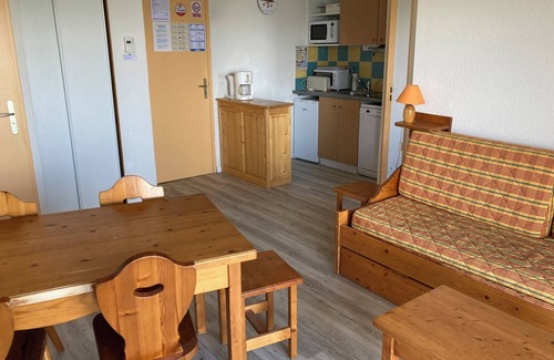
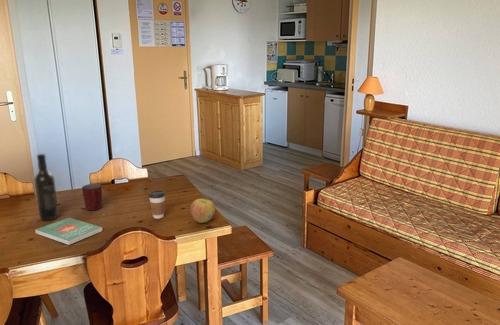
+ wine bottle (45, 186)
+ mug (93, 198)
+ book (69, 230)
+ apple (203, 210)
+ coffee cup (157, 204)
